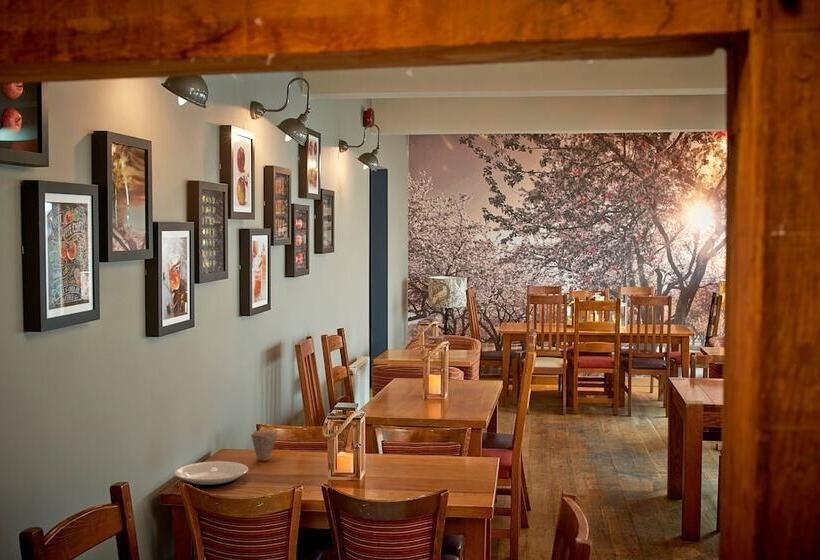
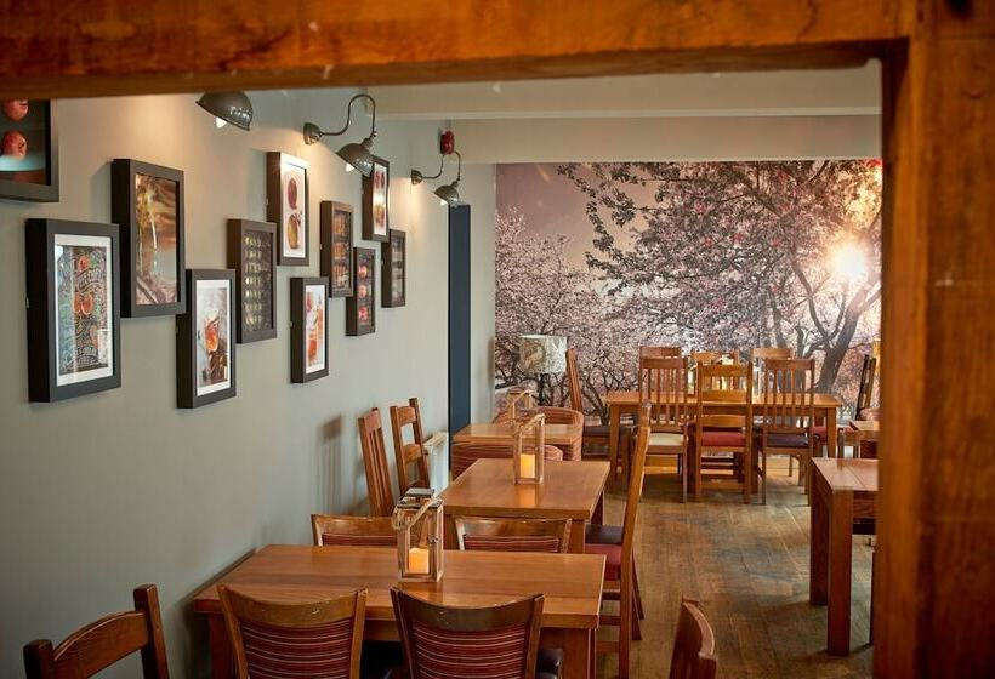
- cup (264, 446)
- plate (211, 475)
